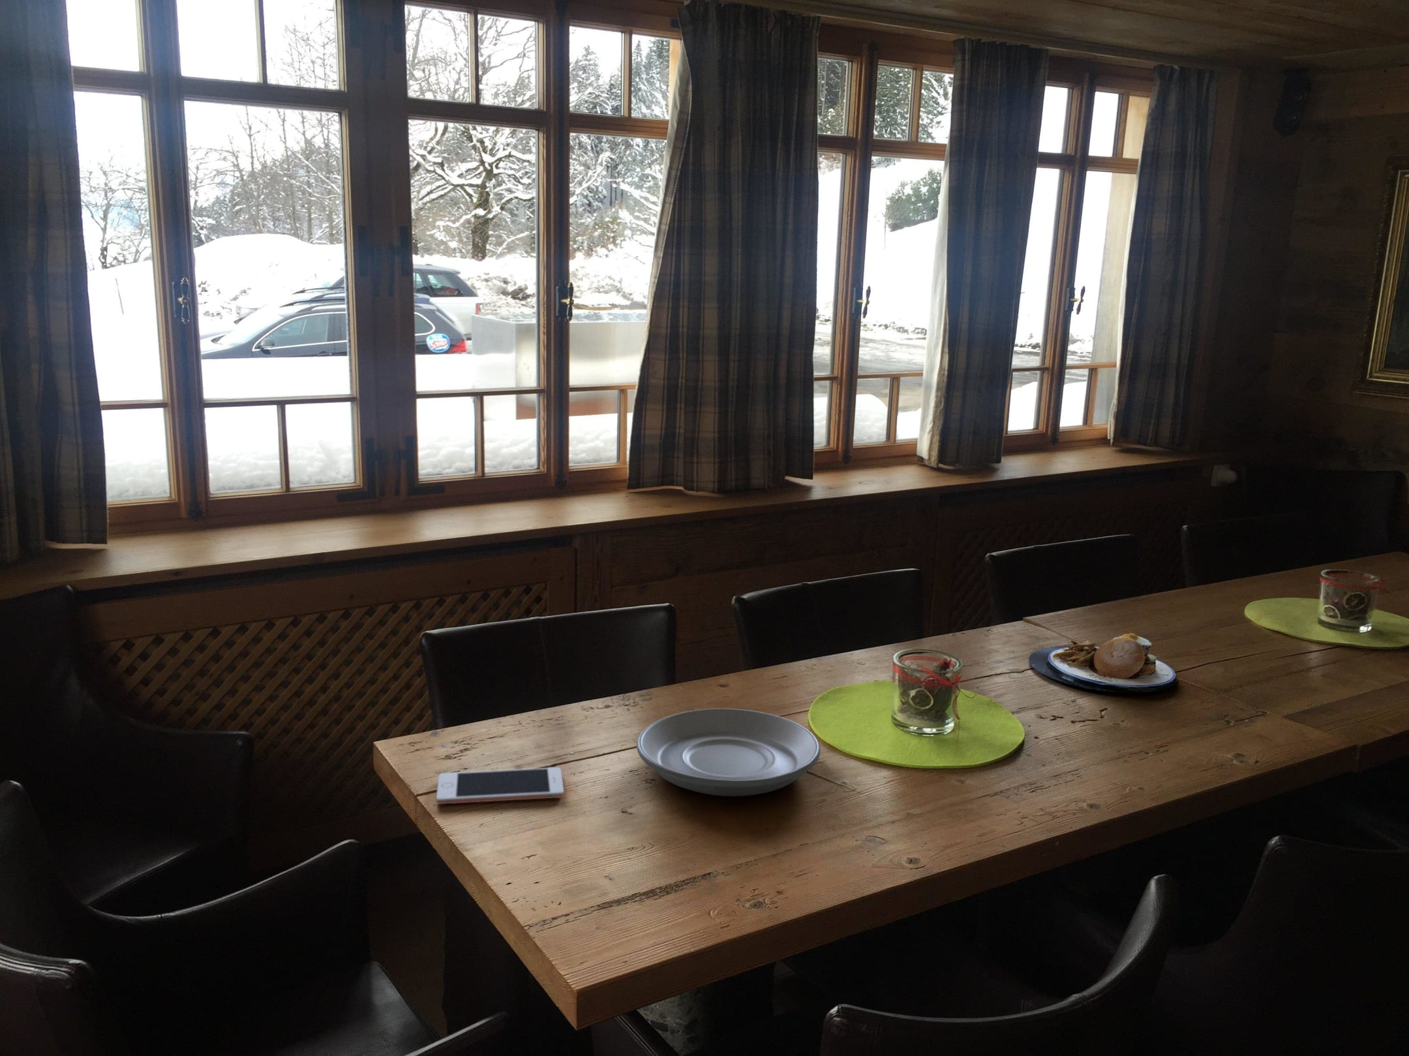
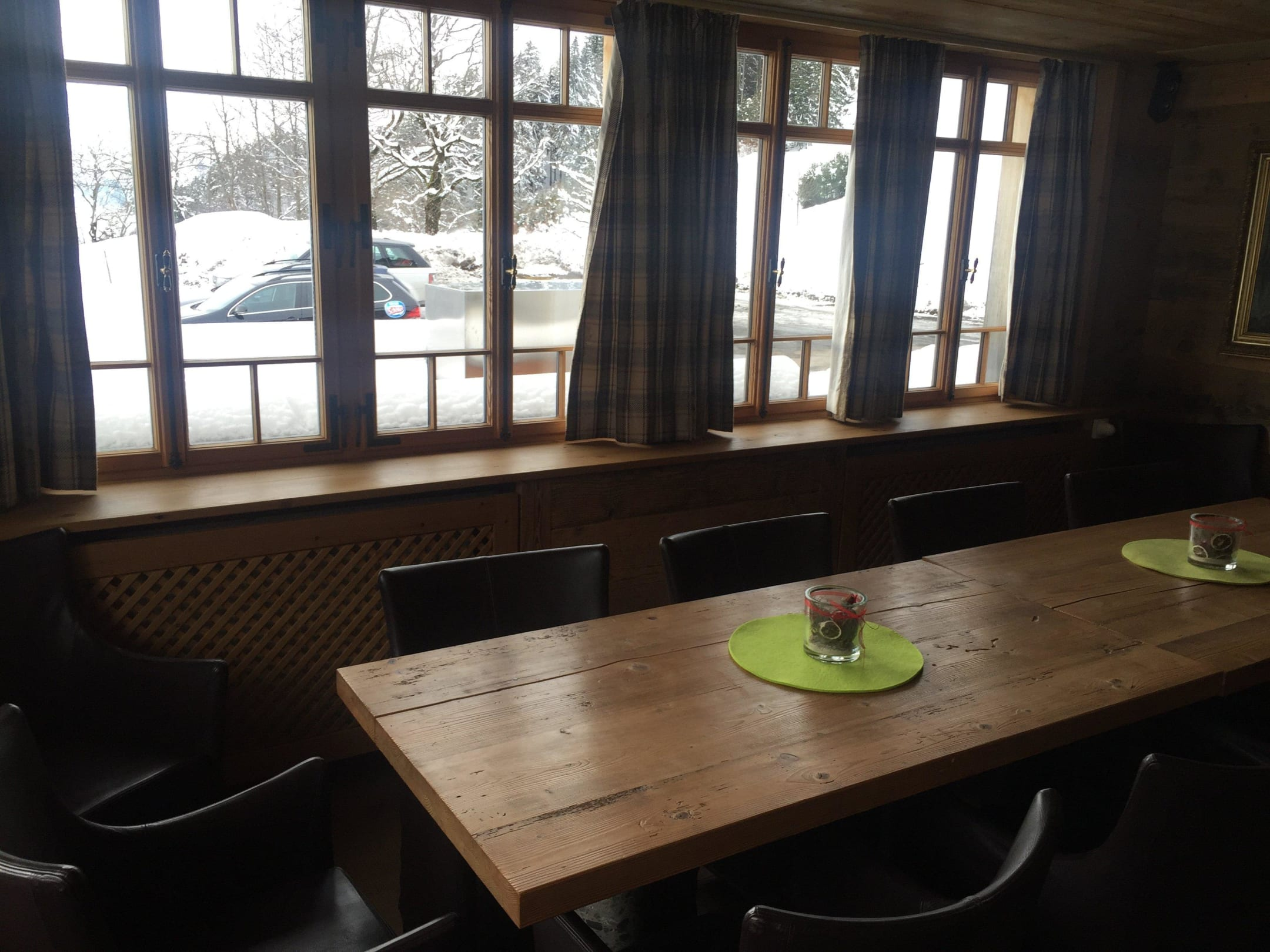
- plate (1103, 649)
- plate (728, 755)
- cell phone (500, 785)
